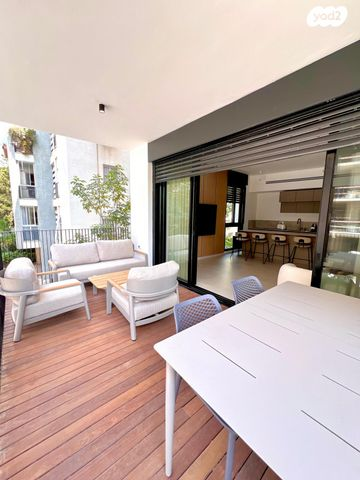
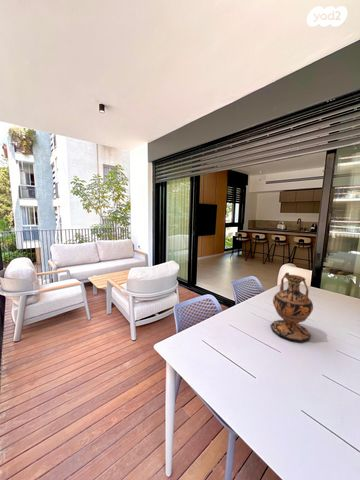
+ vase (292, 303)
